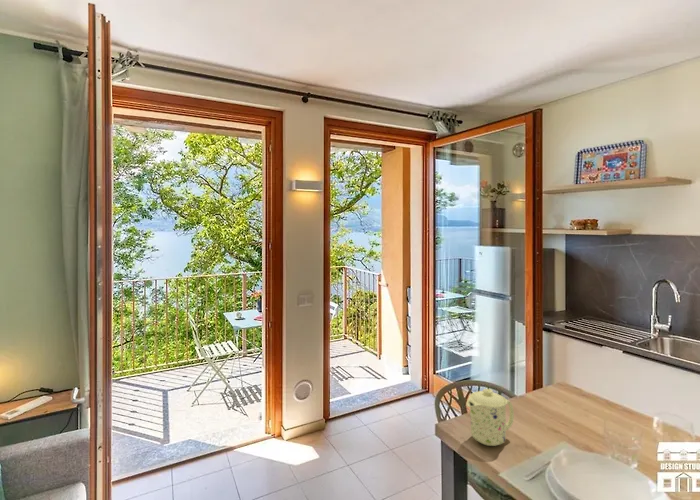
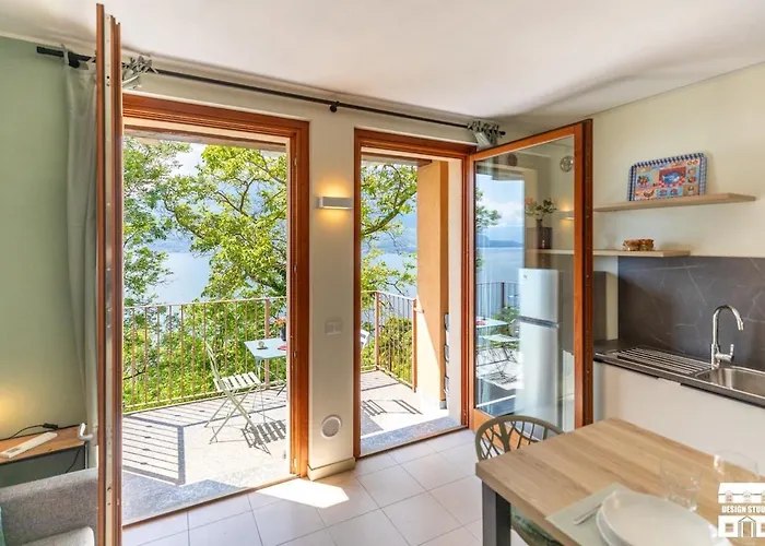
- mug (490, 415)
